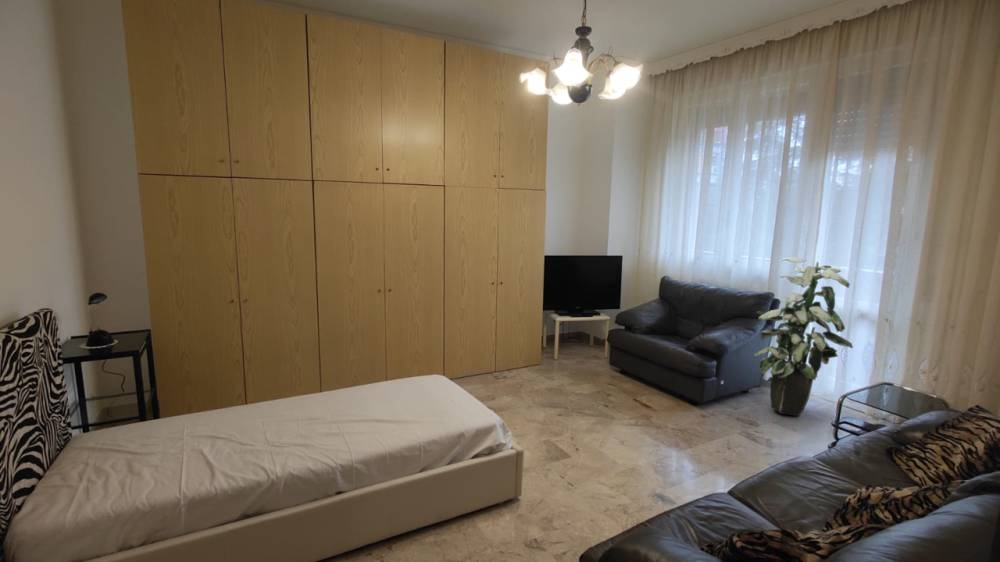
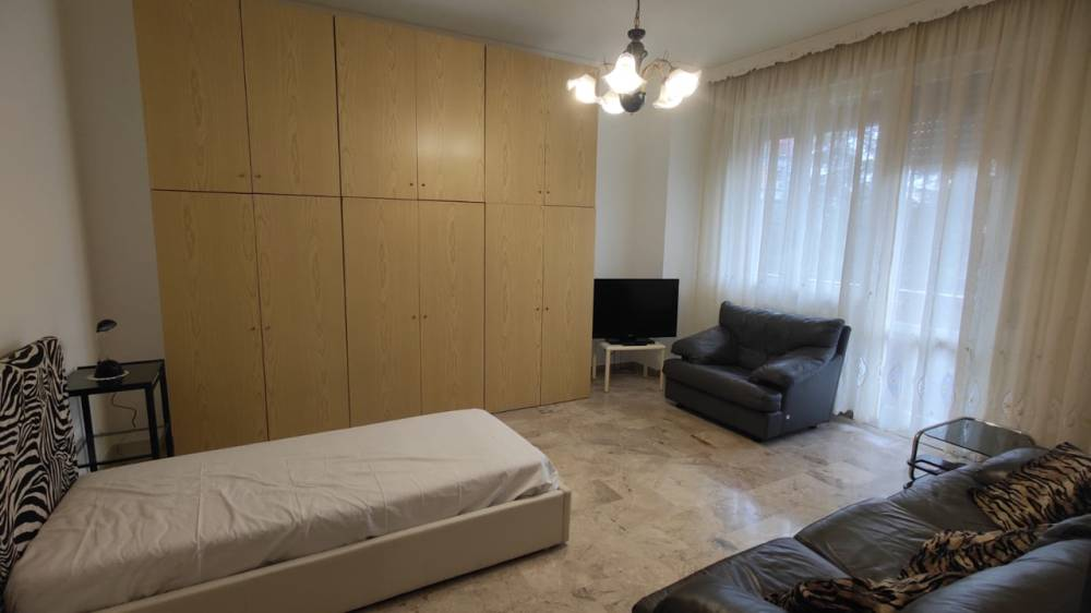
- indoor plant (796, 335)
